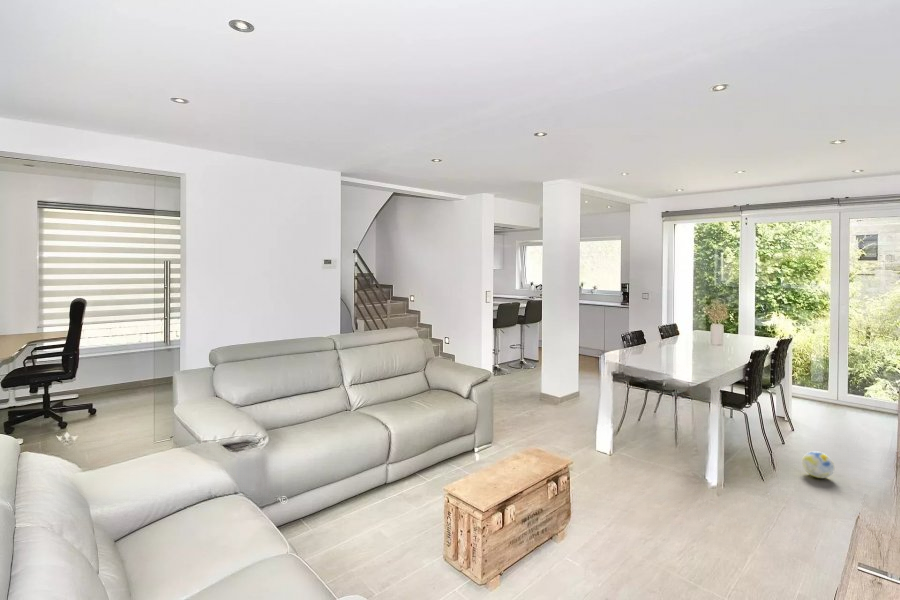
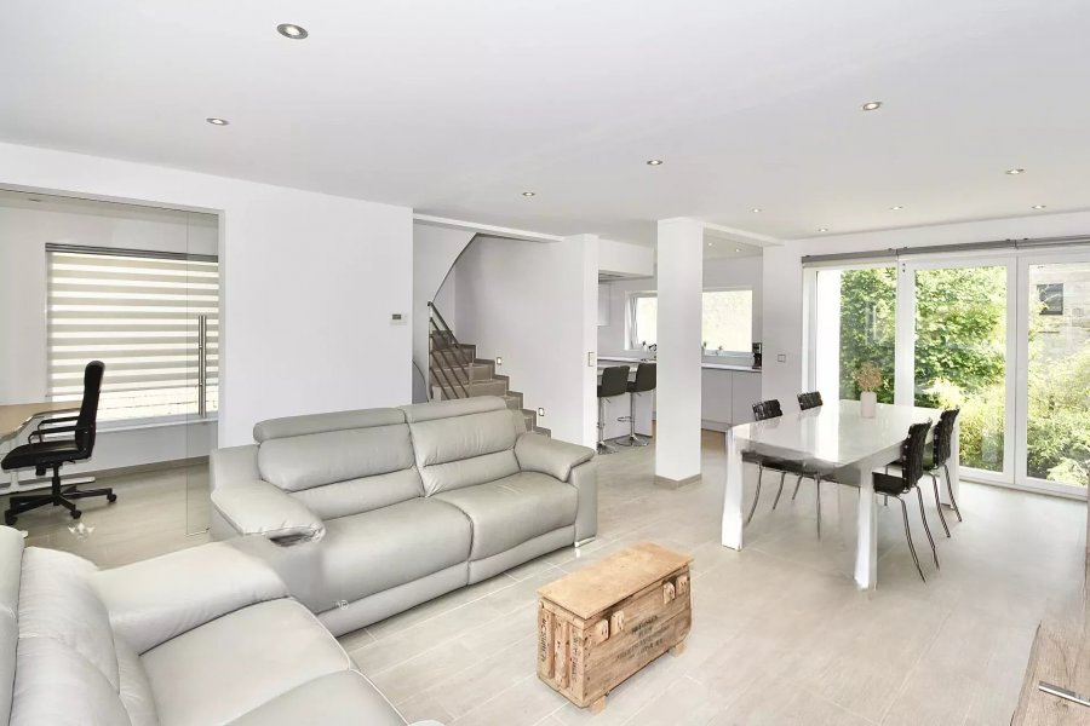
- ball (817, 464)
